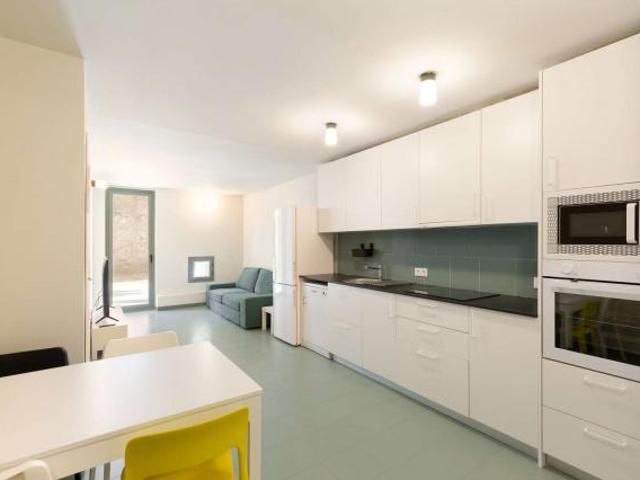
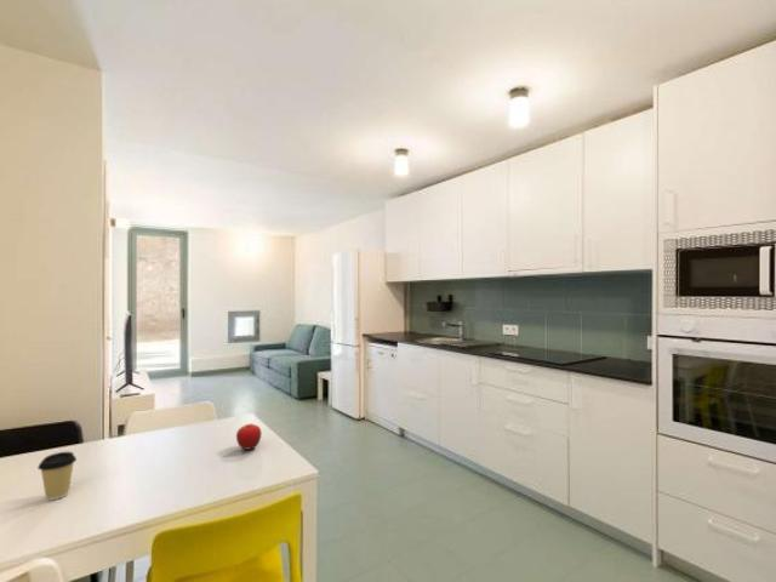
+ coffee cup (57, 475)
+ fruit (249, 435)
